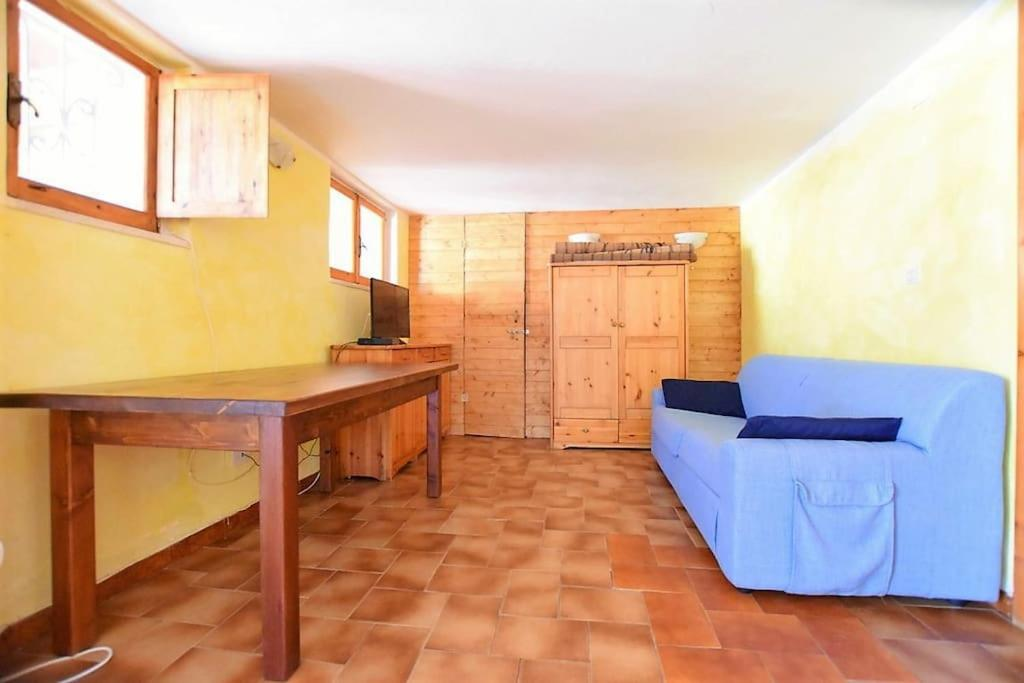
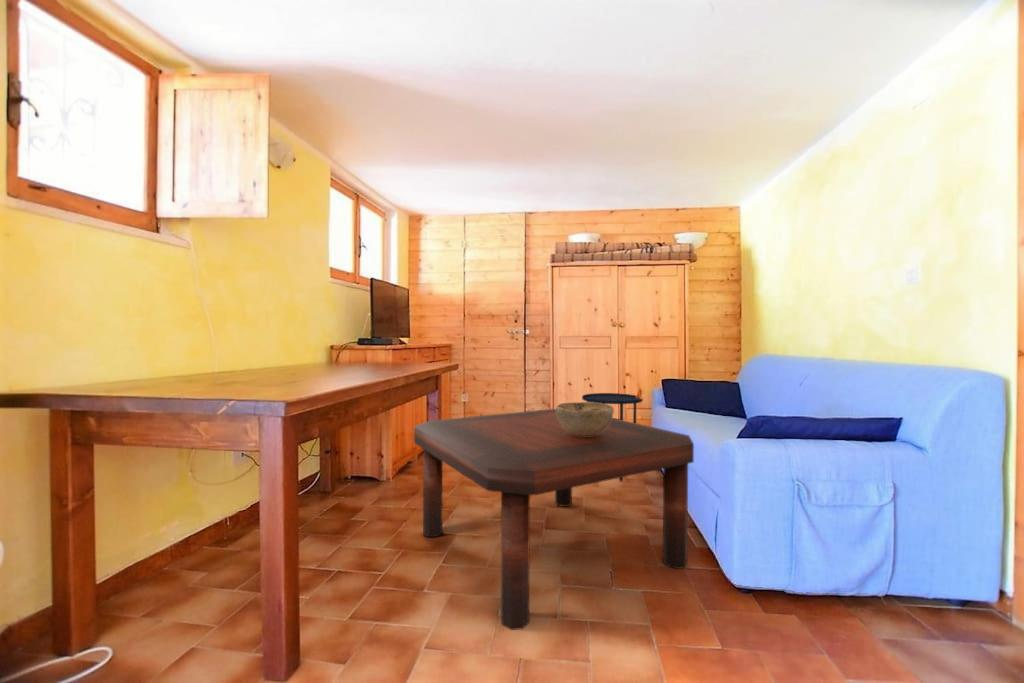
+ decorative bowl (584, 419)
+ coffee table (545, 487)
+ side table (620, 419)
